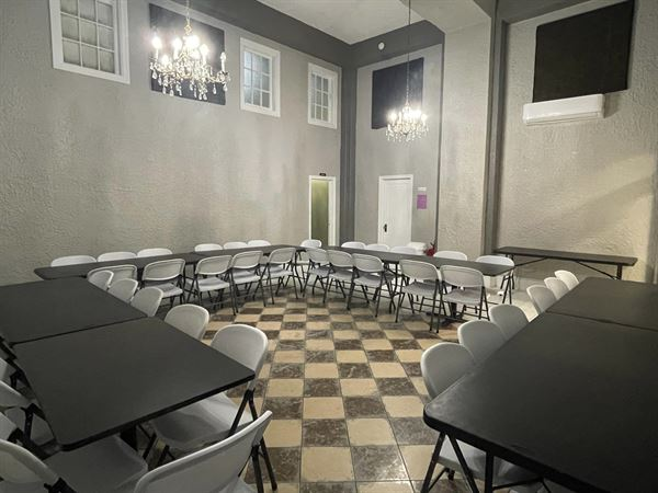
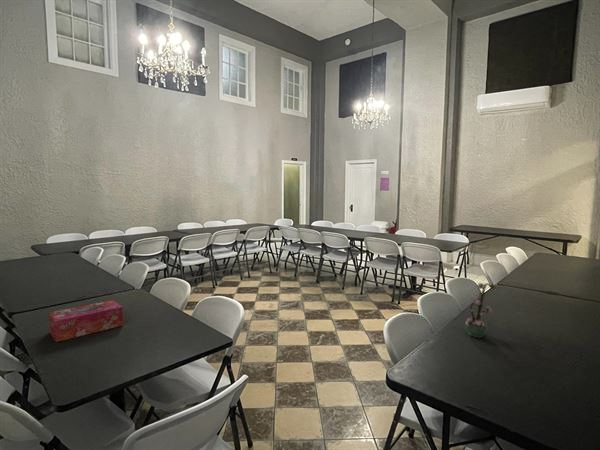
+ tissue box (86, 319)
+ flower arrangement (482, 306)
